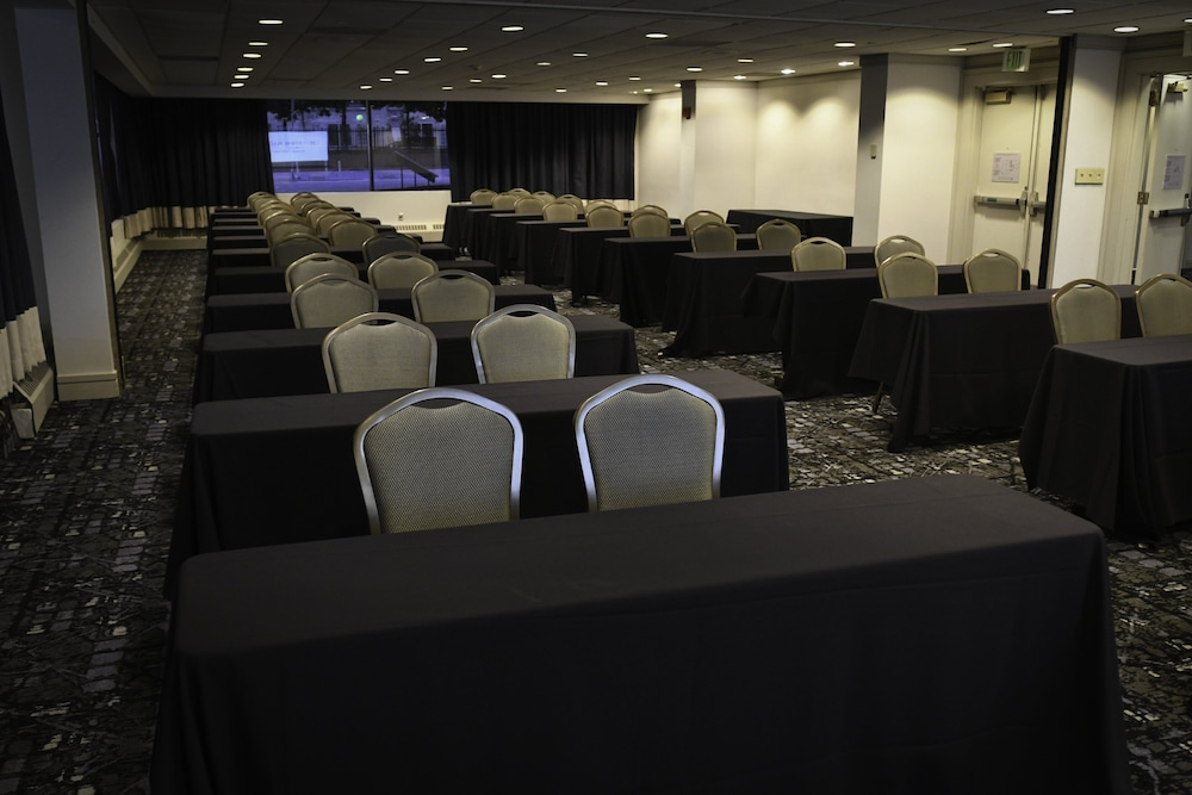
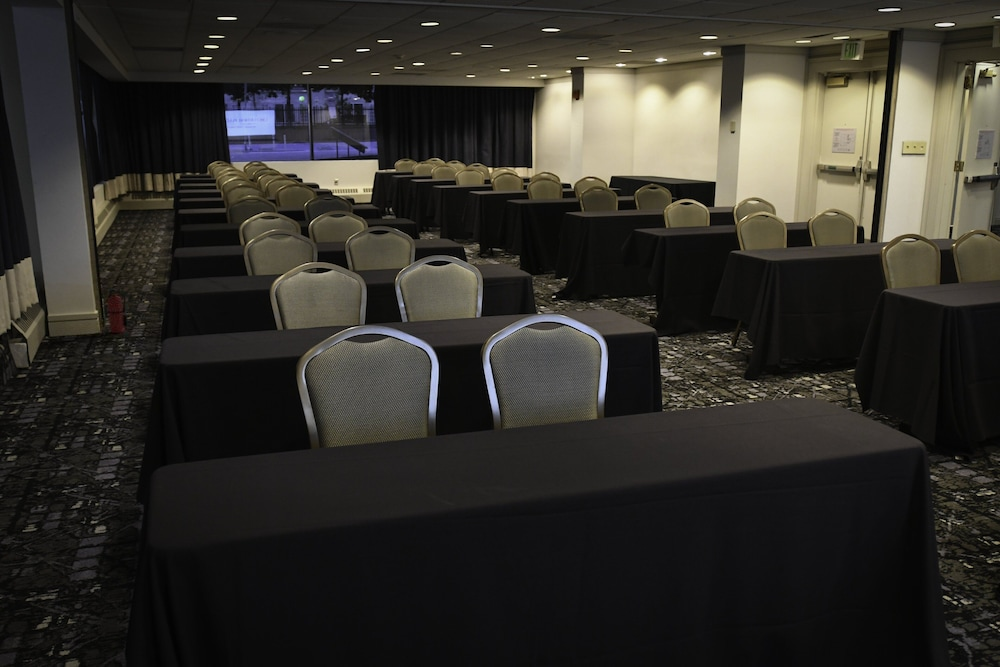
+ fire extinguisher (115, 308)
